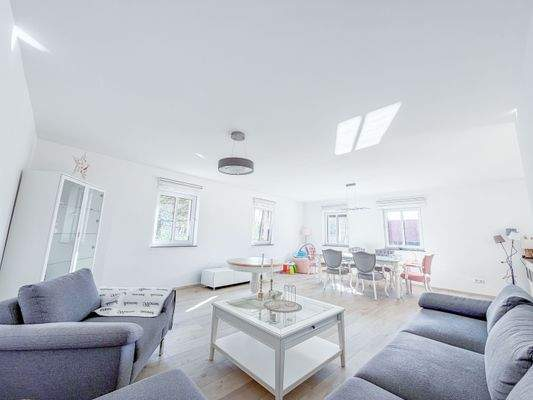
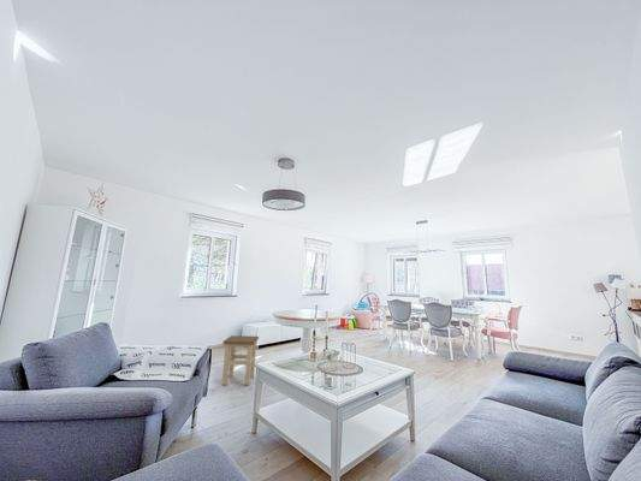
+ stool (239, 357)
